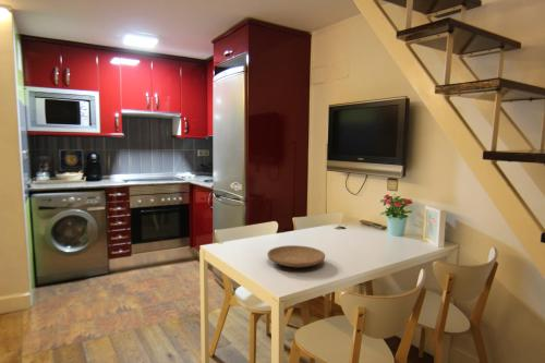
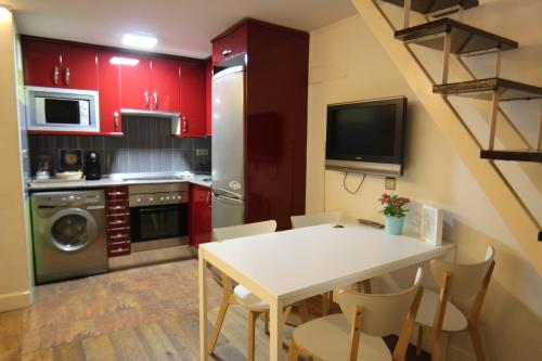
- plate (295, 257)
